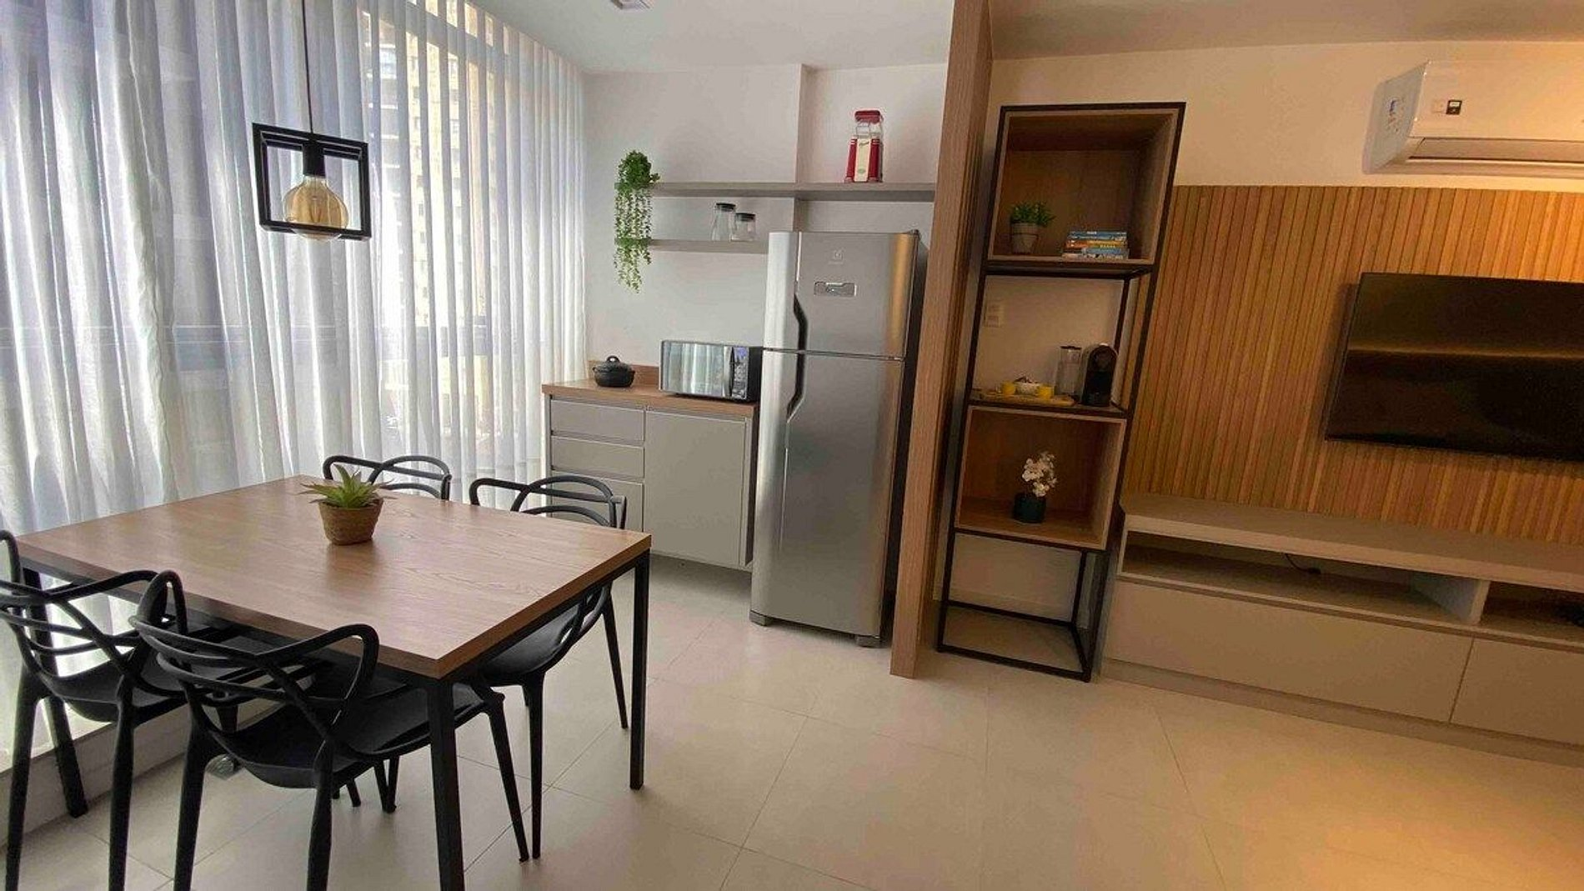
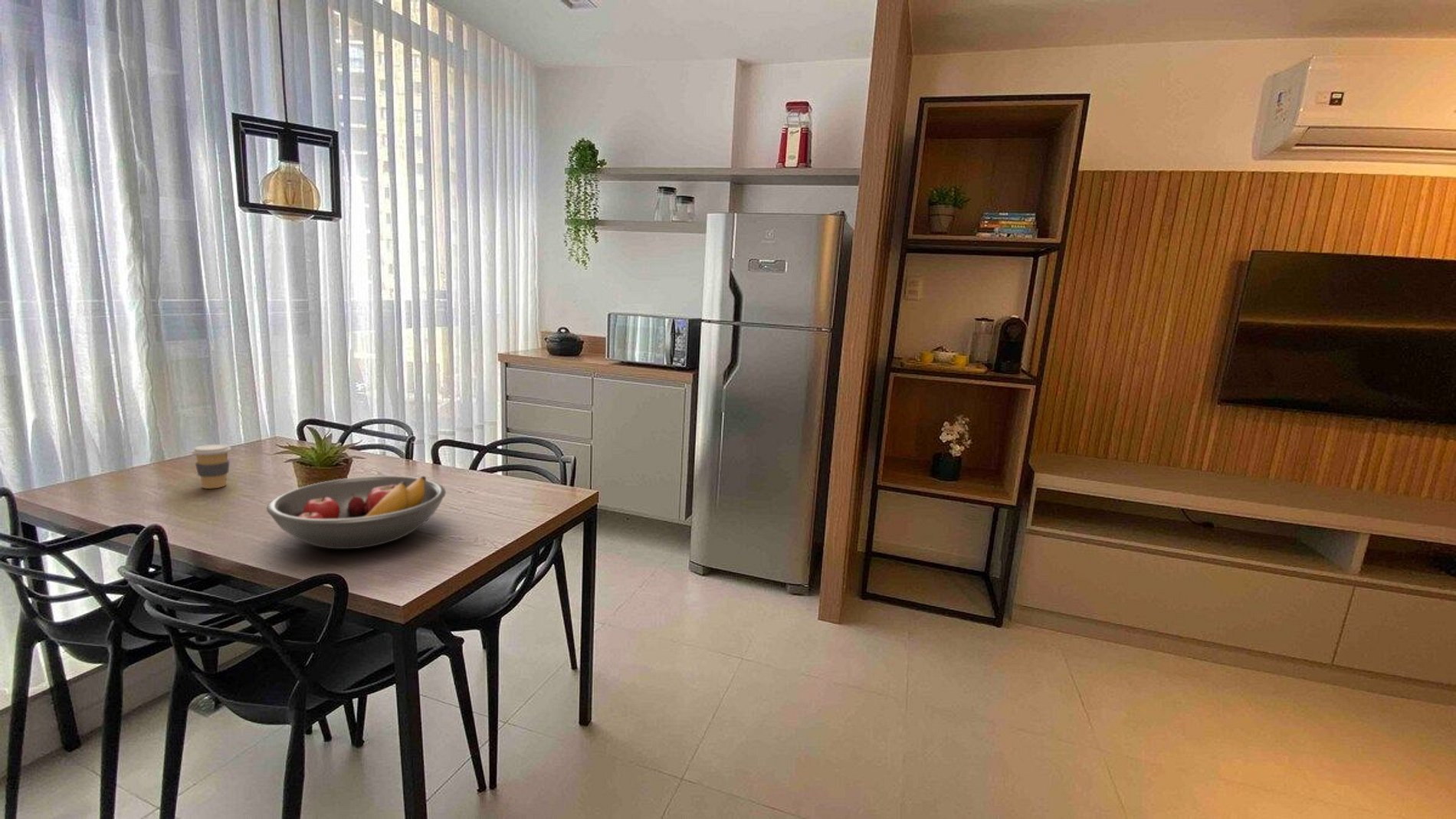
+ fruit bowl (362, 510)
+ coffee cup (212, 466)
